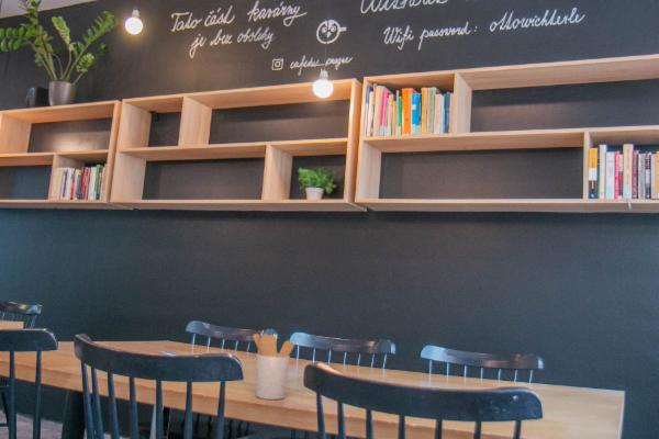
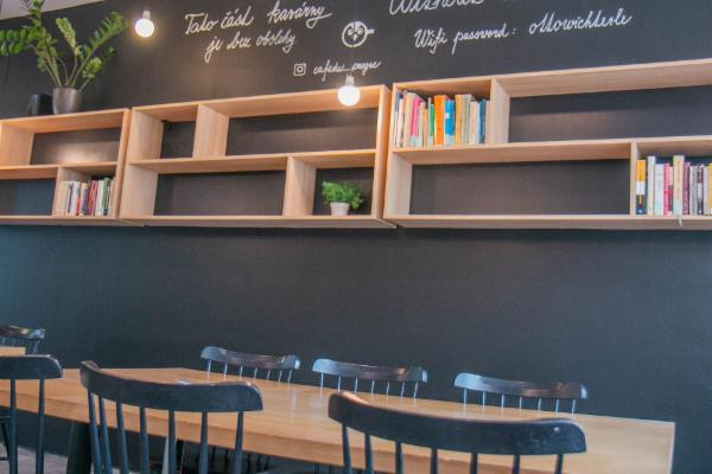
- utensil holder (268, 363)
